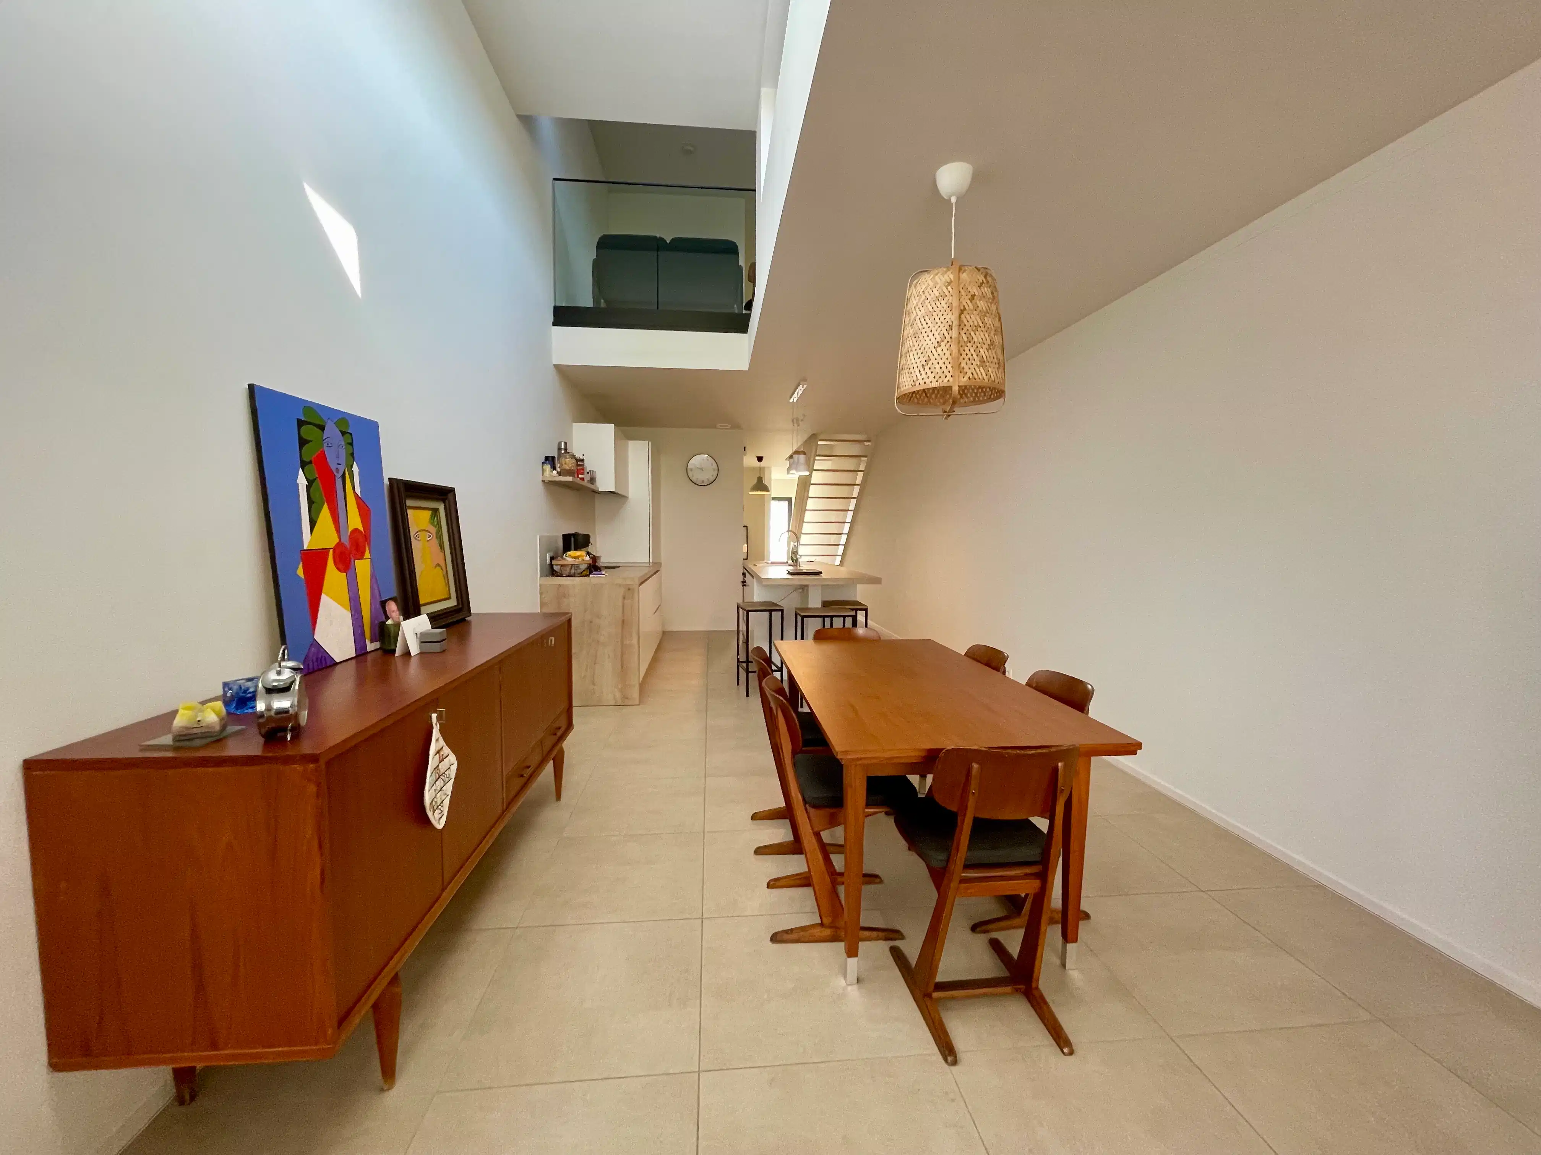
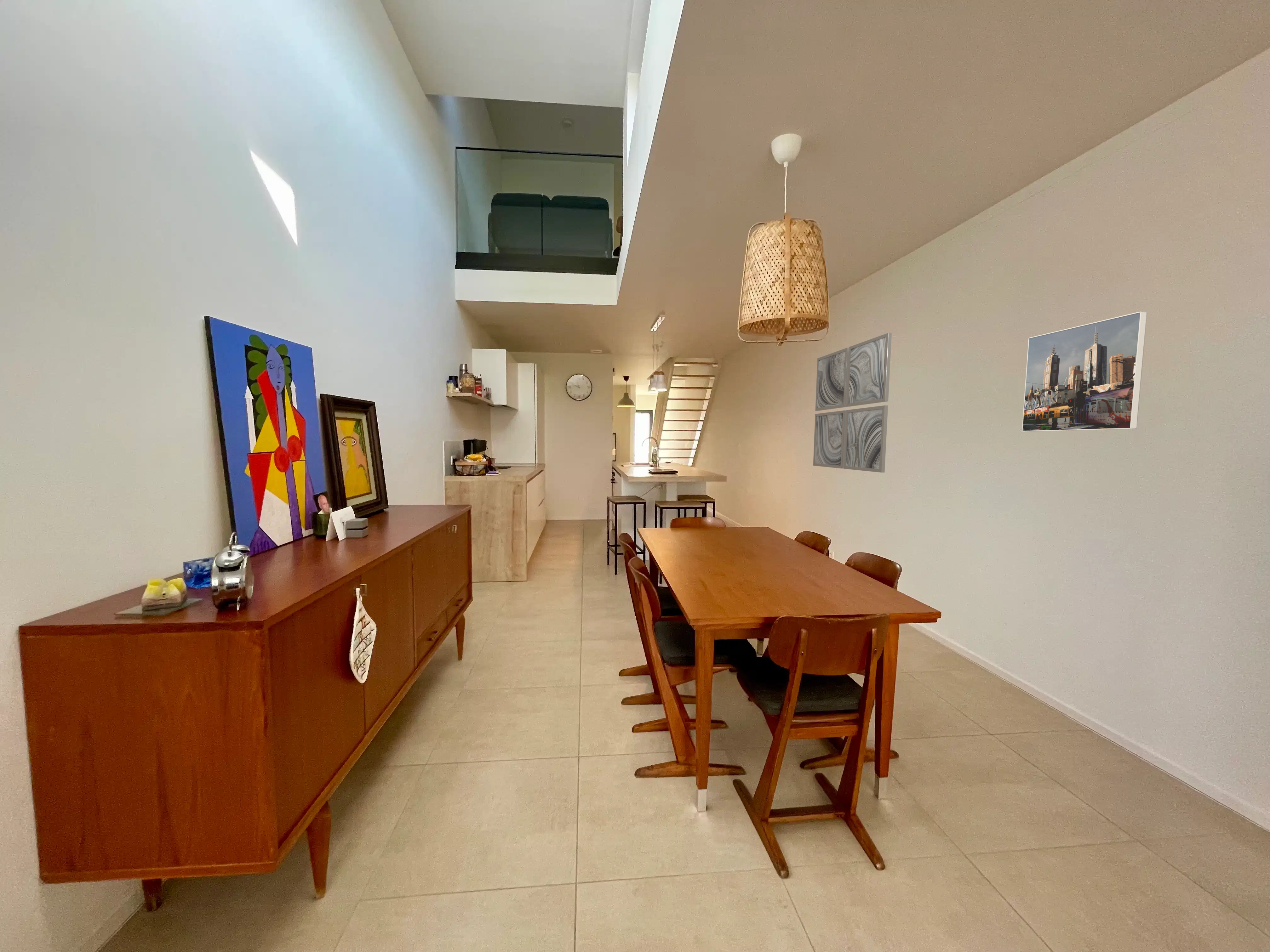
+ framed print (1077, 378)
+ wall art (847, 410)
